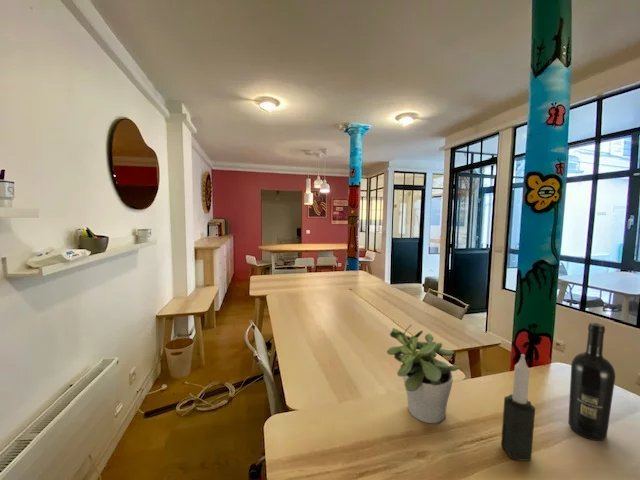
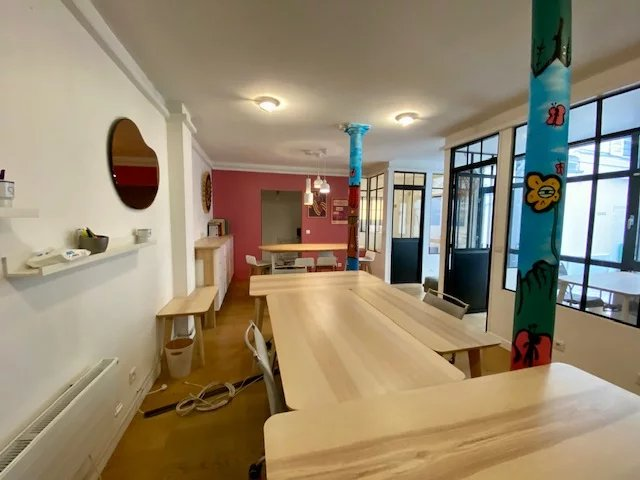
- candle (519, 403)
- potted plant (415, 370)
- wine bottle (591, 378)
